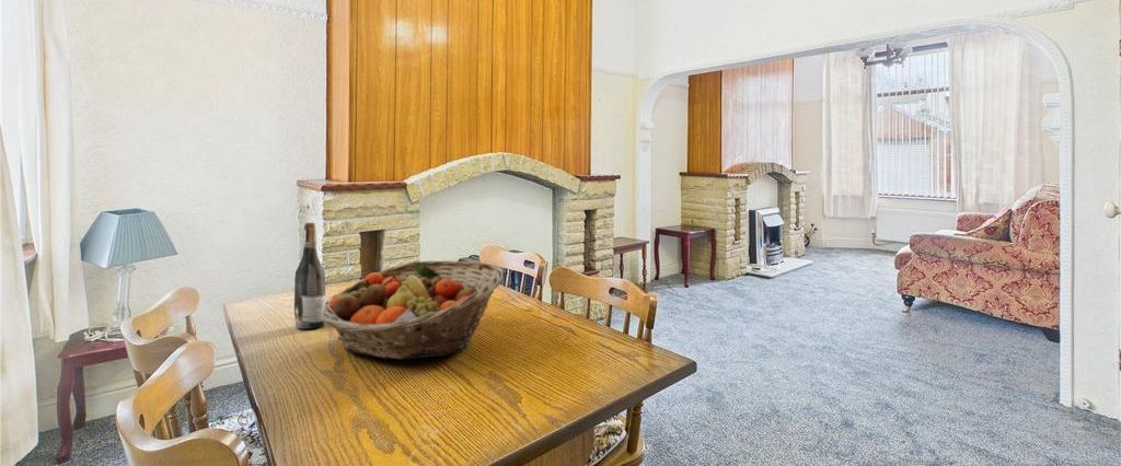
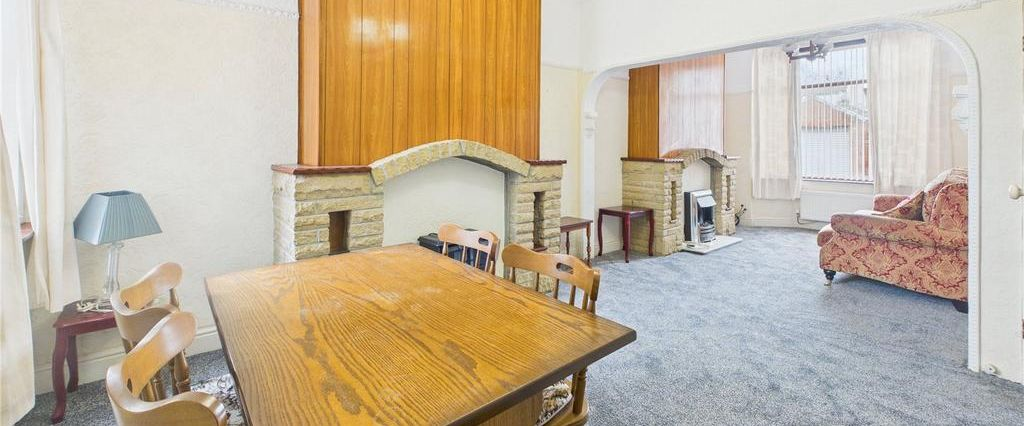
- fruit basket (414, 303)
- wine bottle (310, 275)
